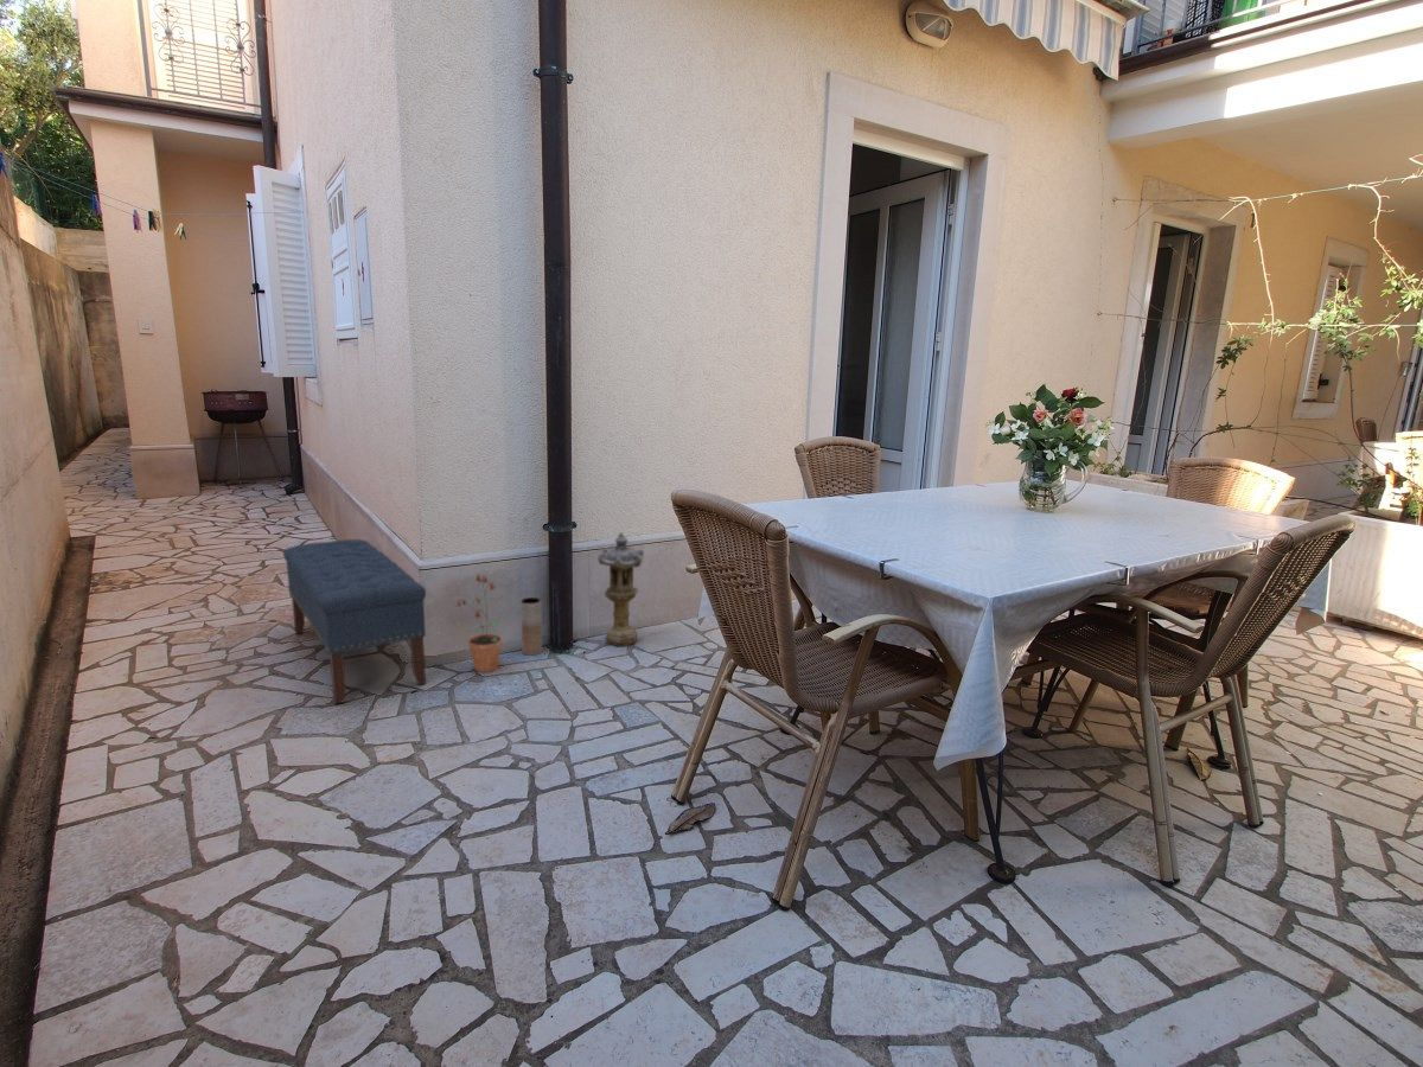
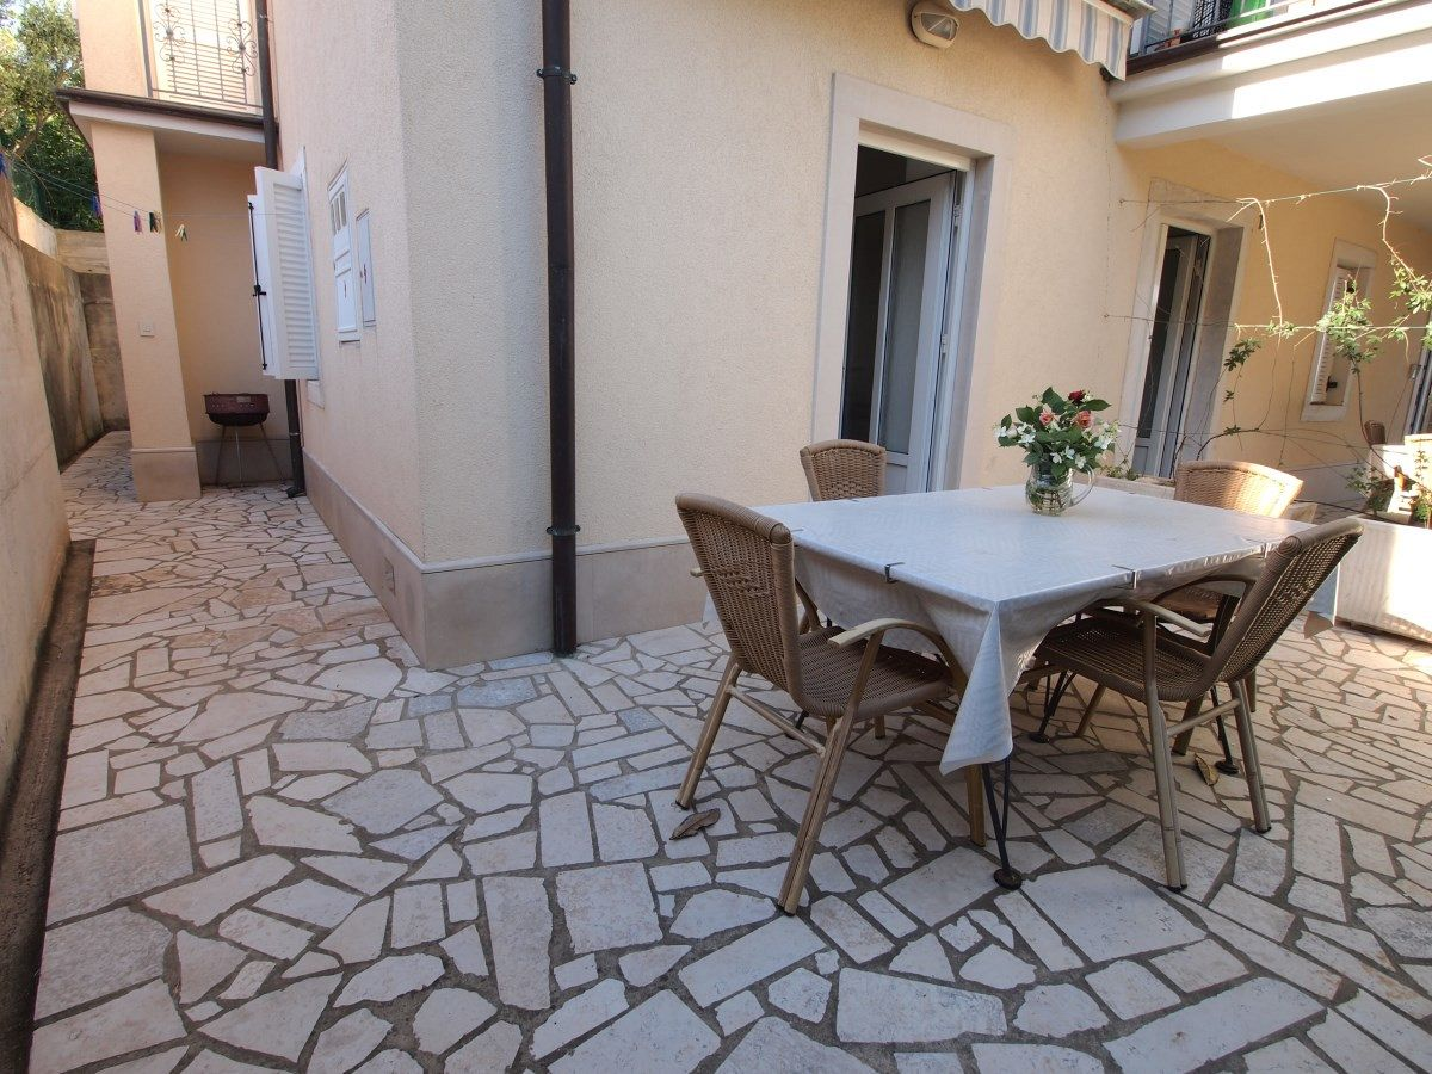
- potted plant (480, 624)
- vase (531, 626)
- lantern (620, 587)
- bench (351, 608)
